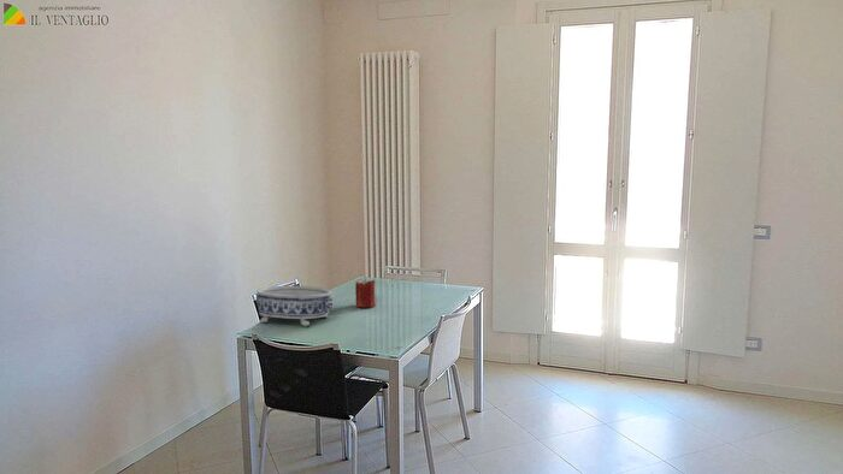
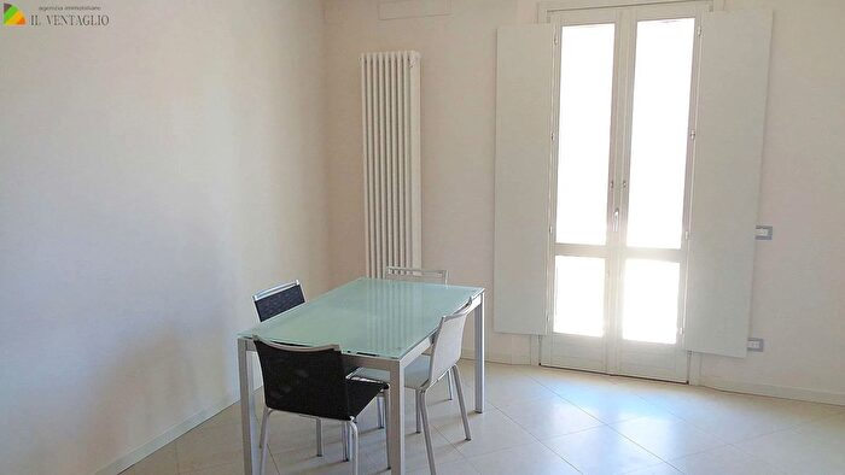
- candle (365, 291)
- decorative bowl (294, 304)
